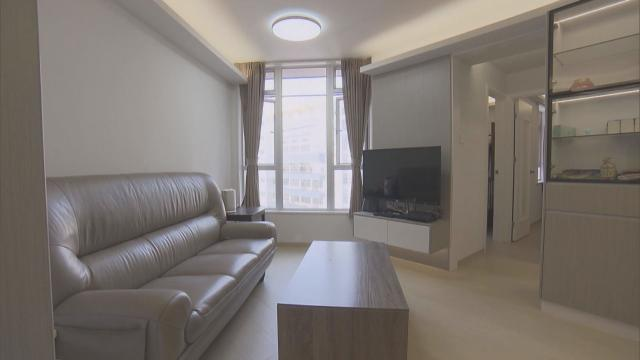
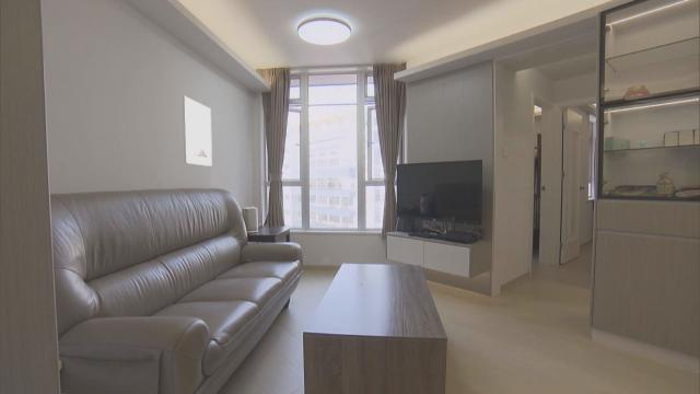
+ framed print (198, 134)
